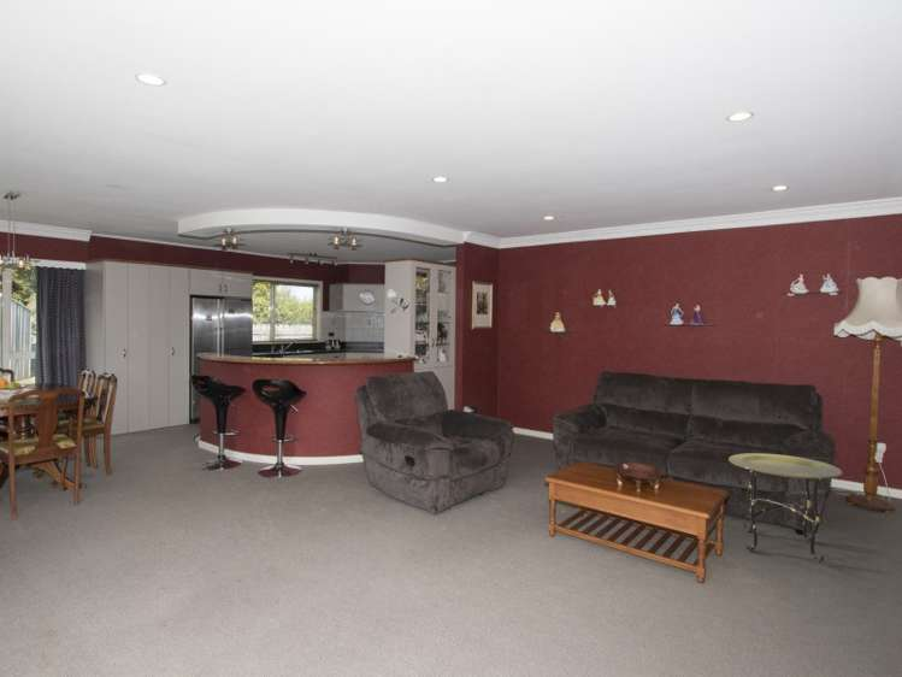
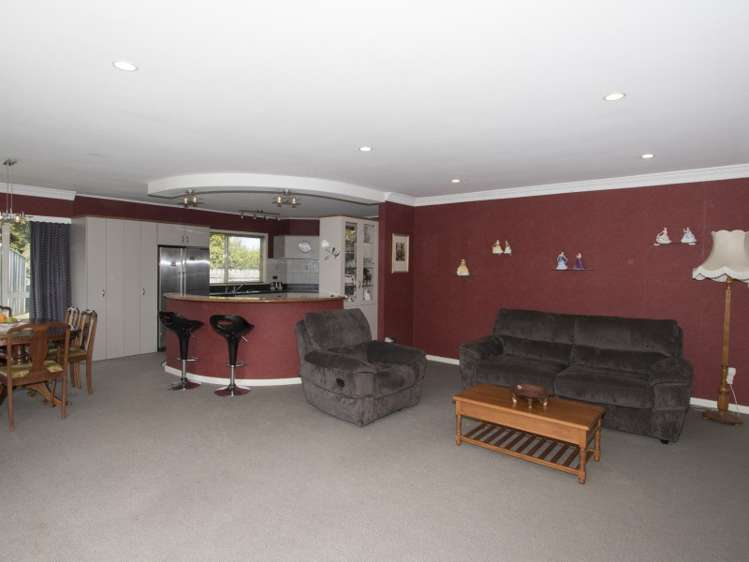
- side table (782, 505)
